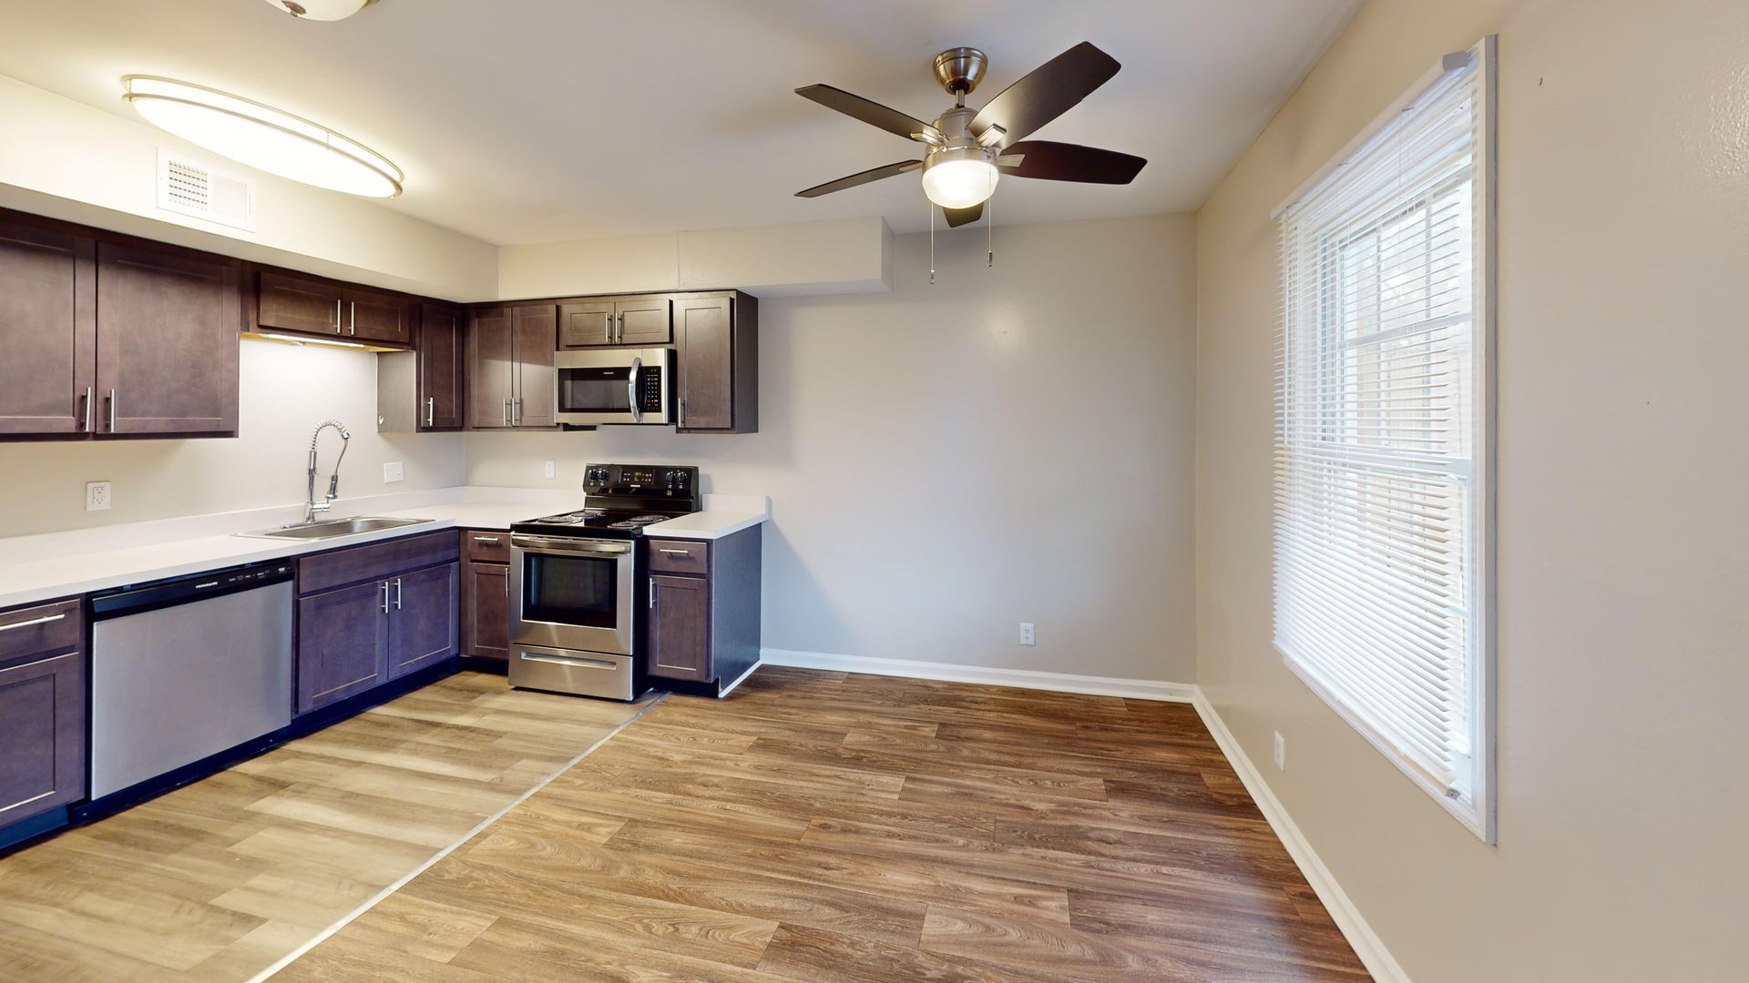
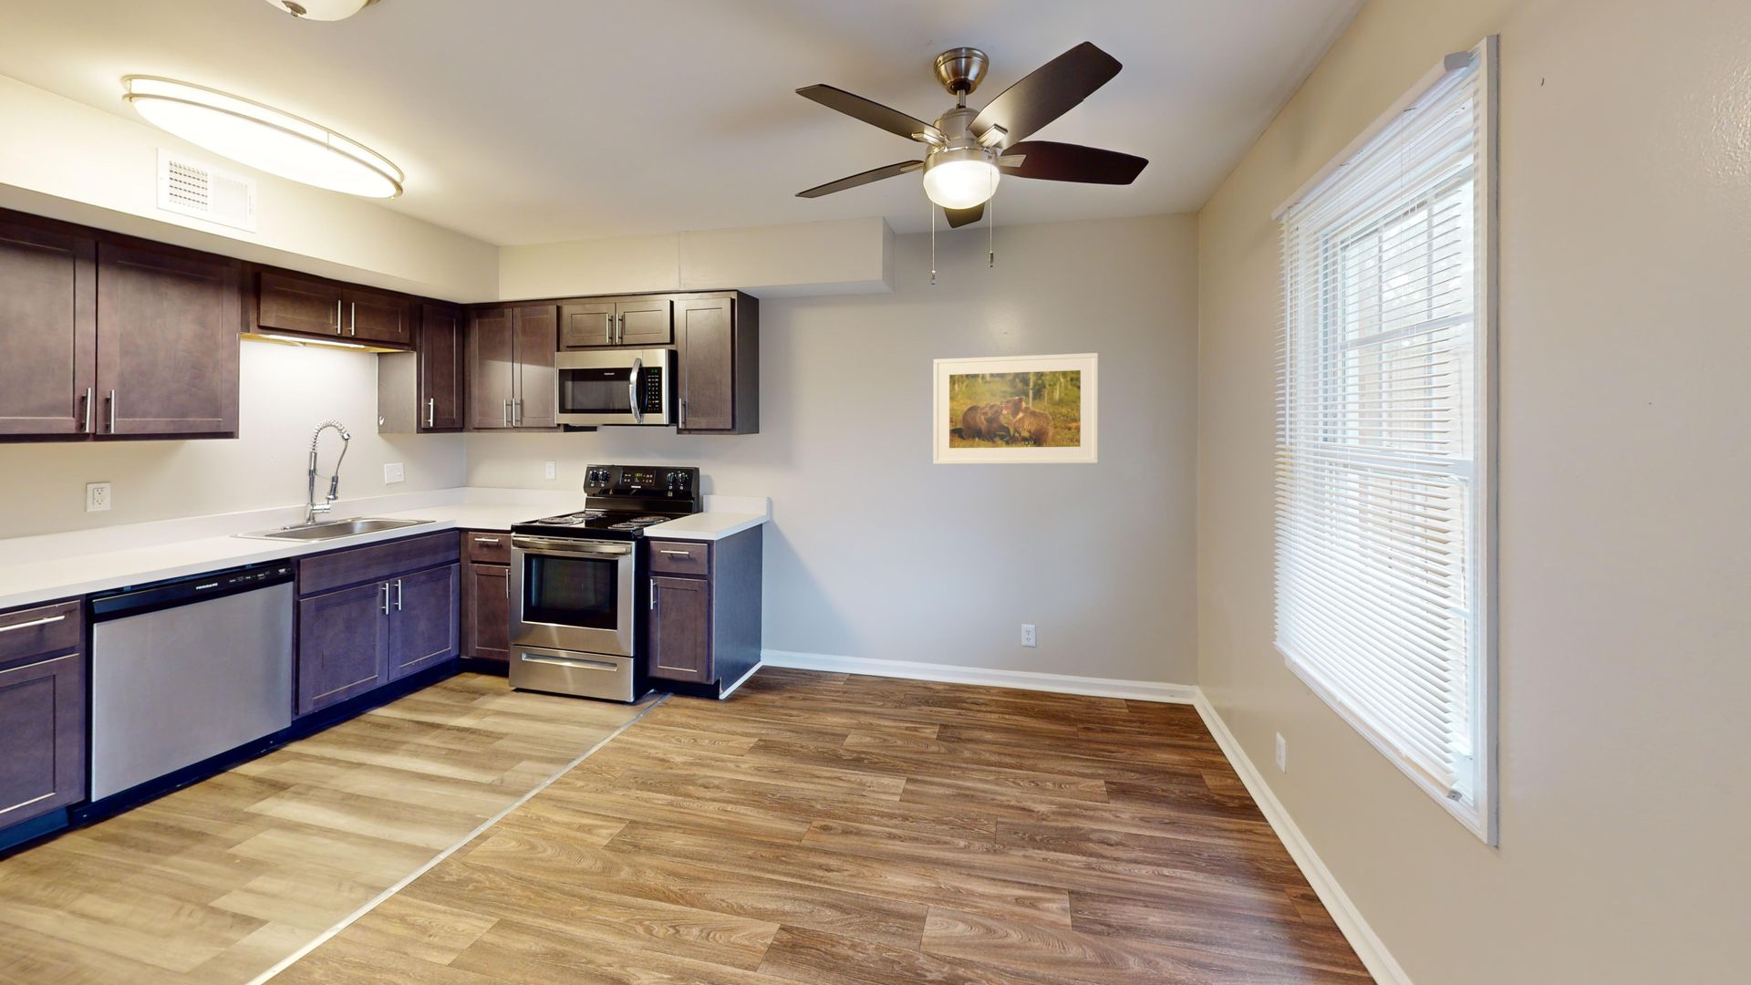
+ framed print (1014, 409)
